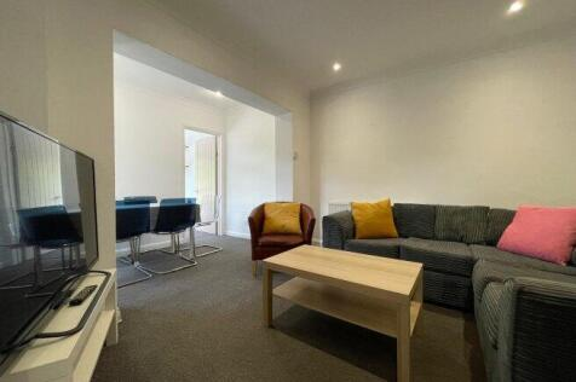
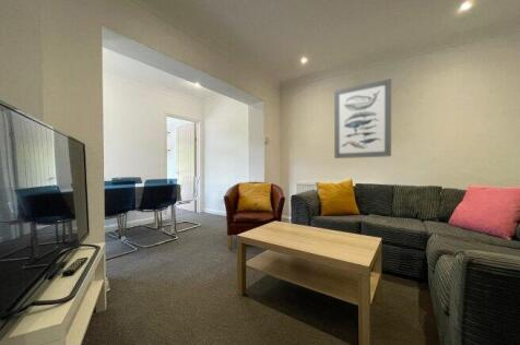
+ wall art (361, 121)
